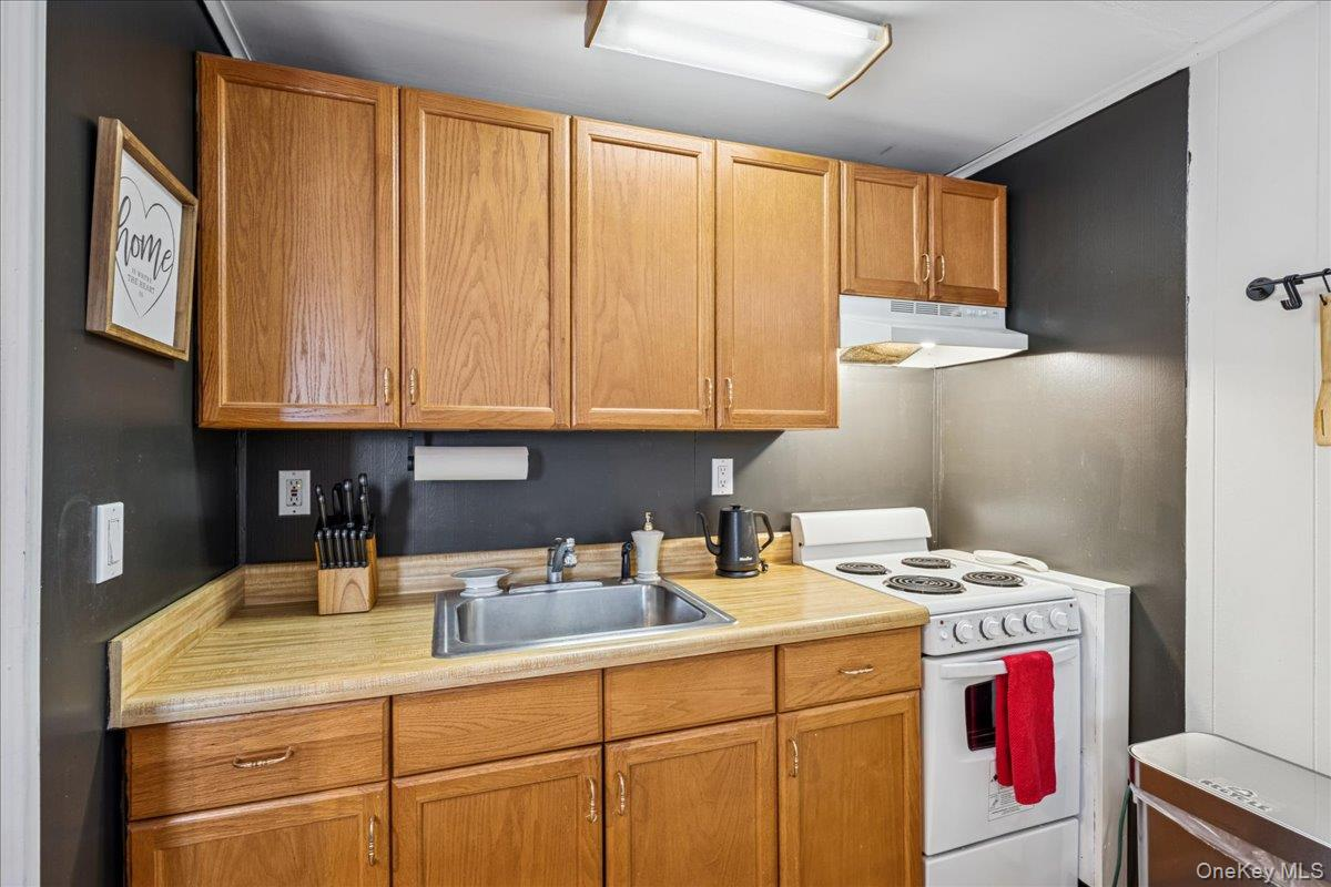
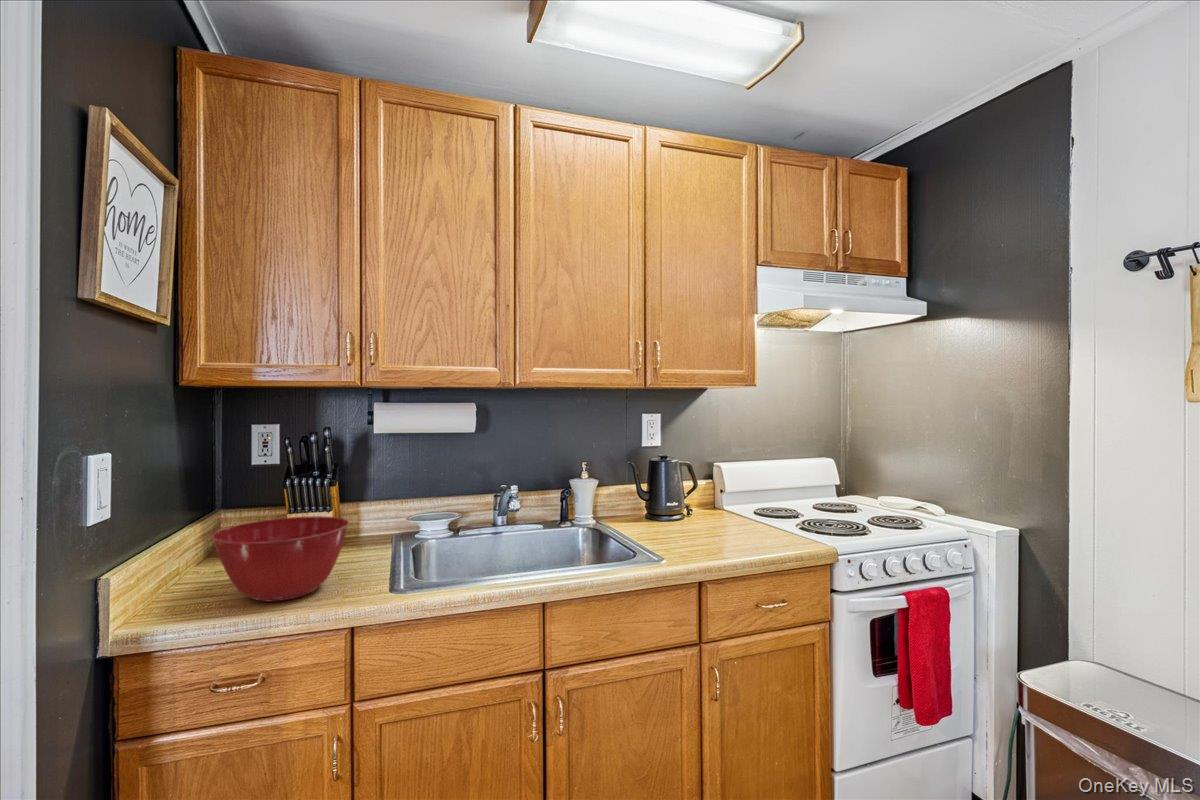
+ mixing bowl (283, 559)
